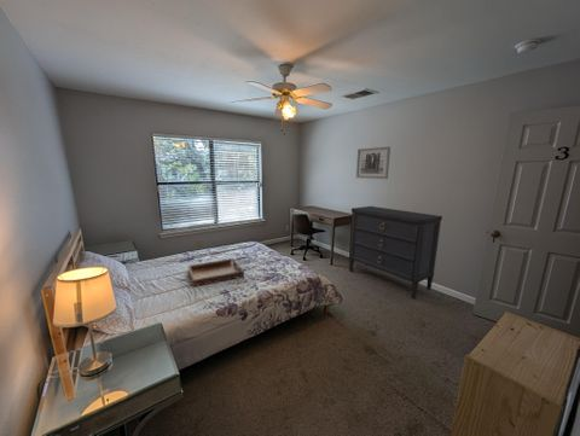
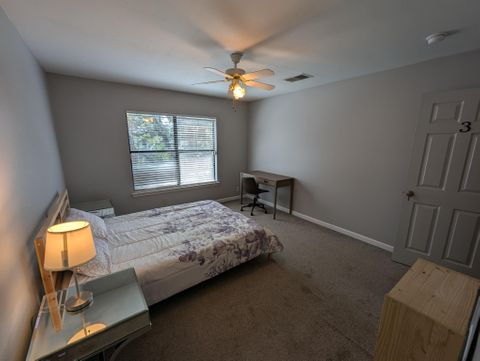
- wall art (371, 163)
- serving tray (215, 271)
- dresser (389, 246)
